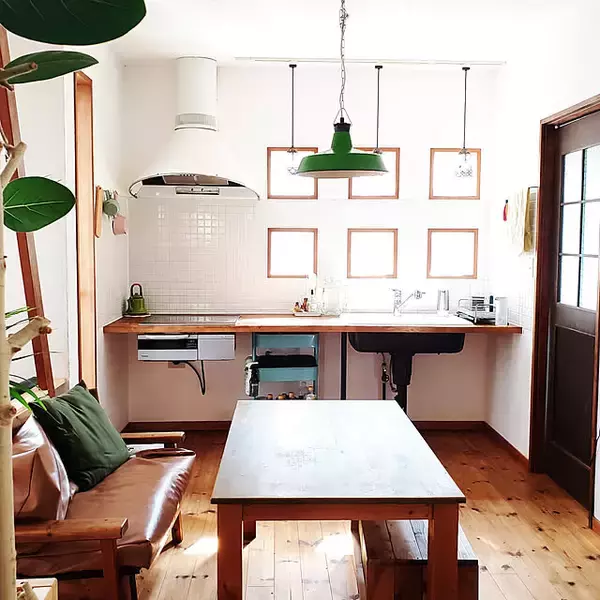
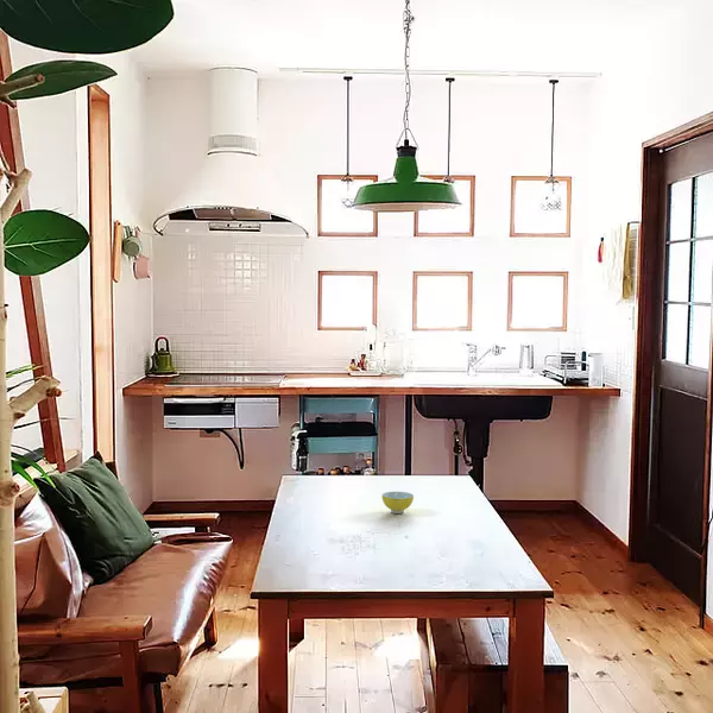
+ bowl (397, 503)
